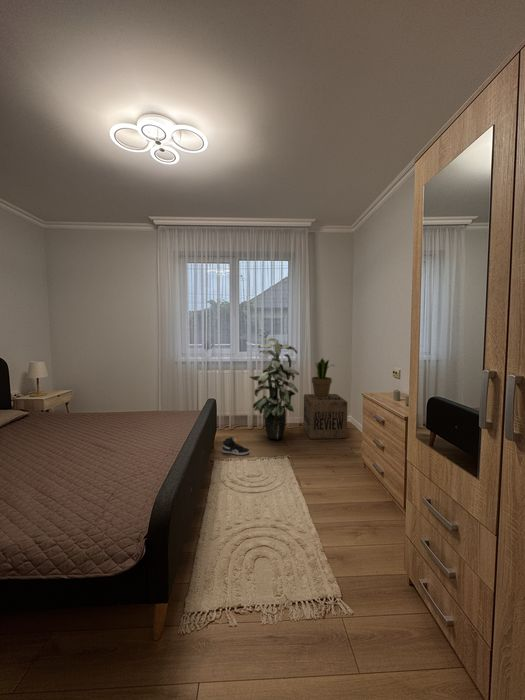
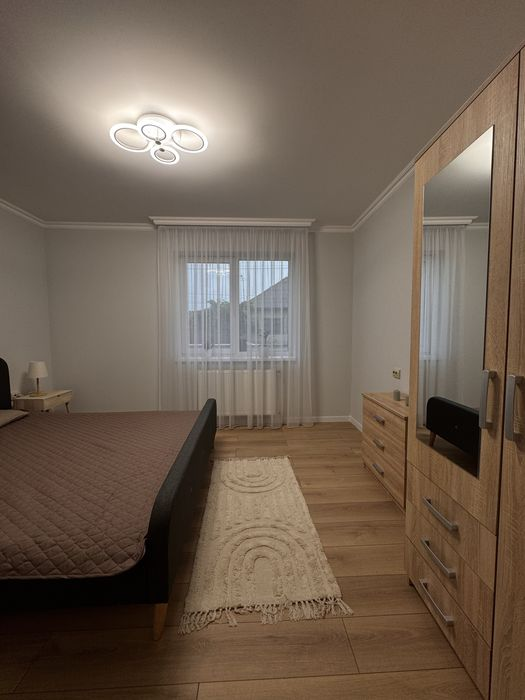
- cardboard box (324, 415)
- indoor plant (273, 387)
- sneaker (235, 445)
- potted plant (323, 377)
